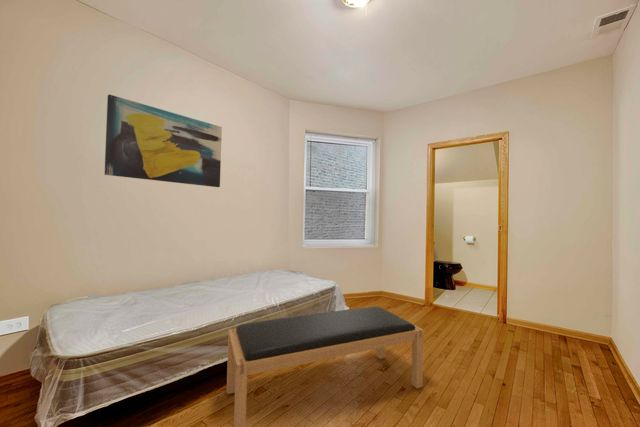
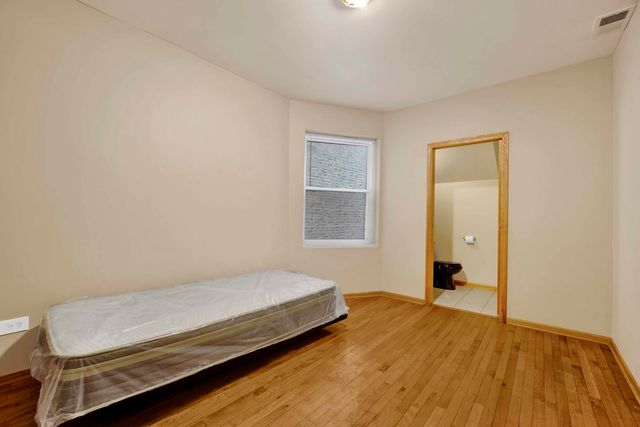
- wall art (171, 147)
- bench (327, 355)
